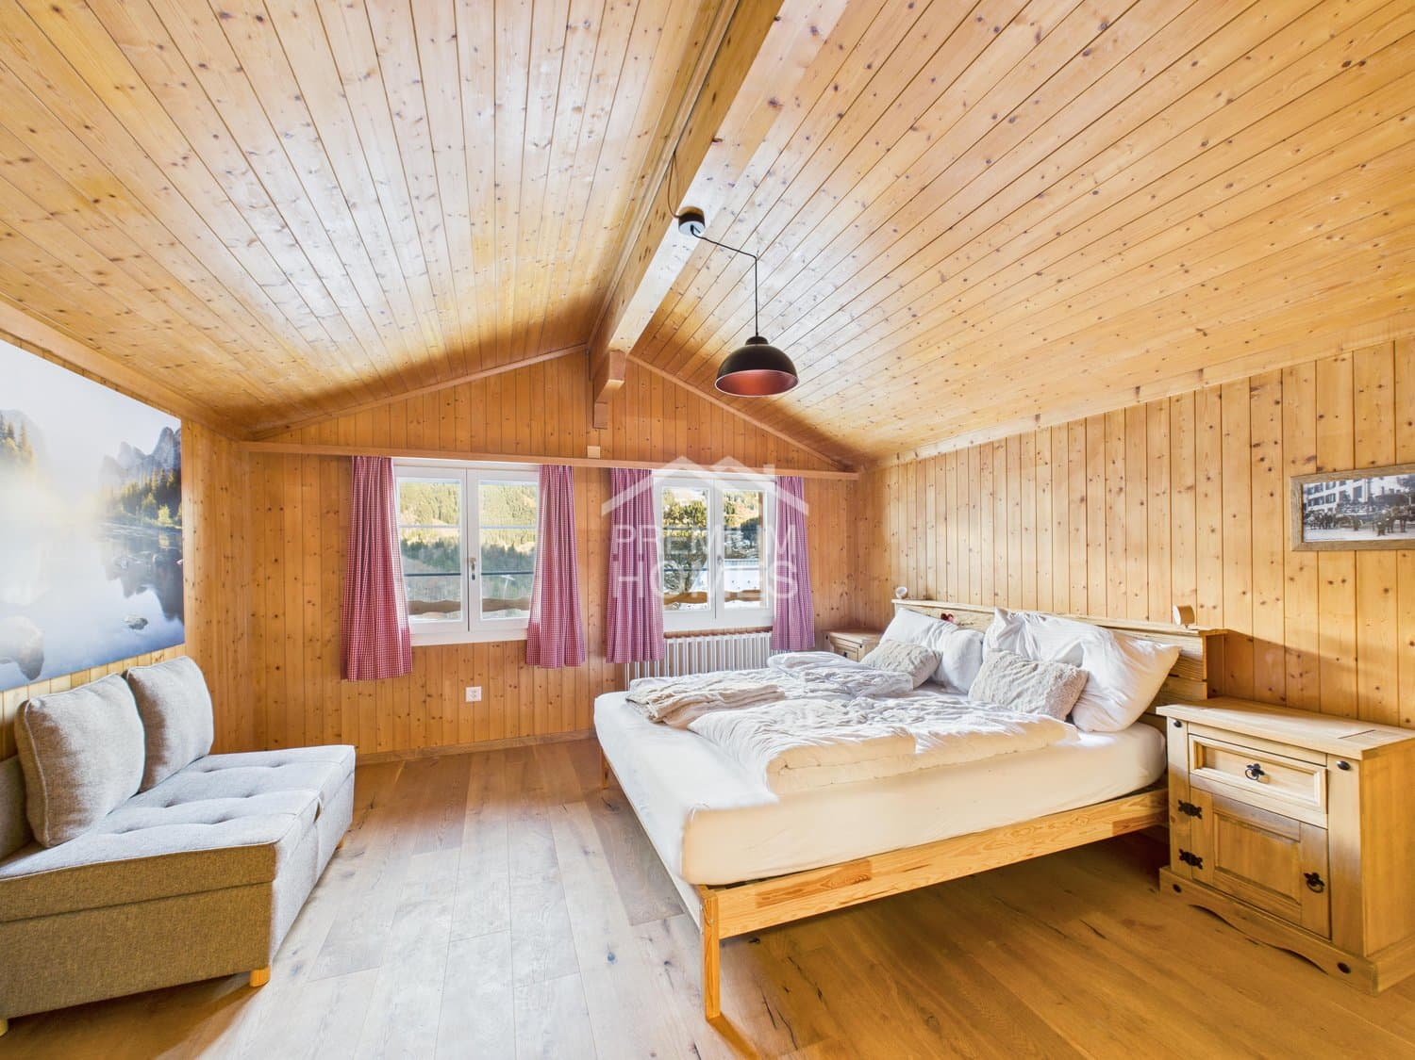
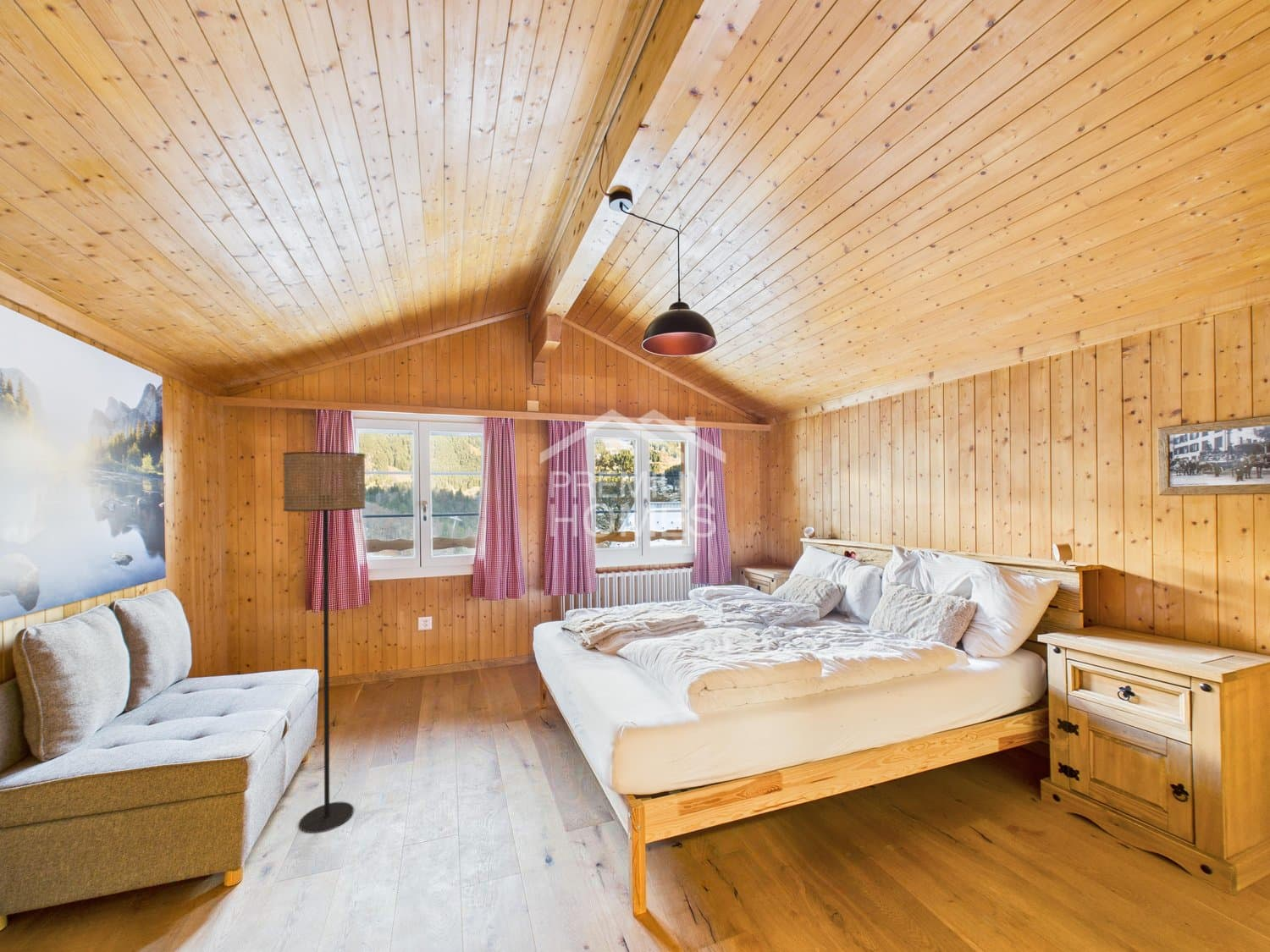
+ floor lamp (326, 635)
